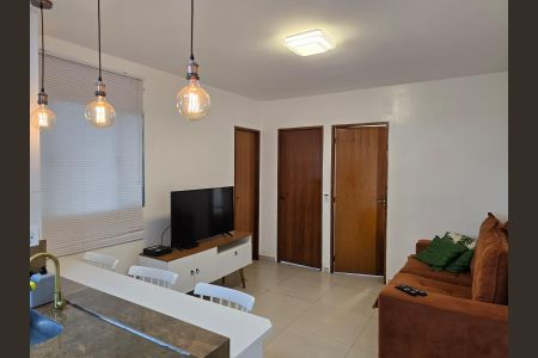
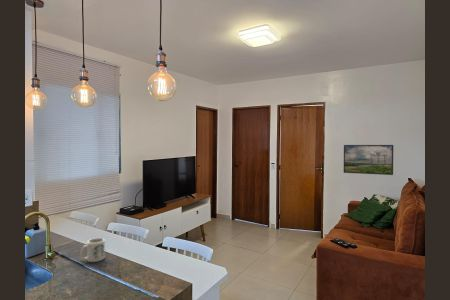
+ mug (92, 250)
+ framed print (367, 159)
